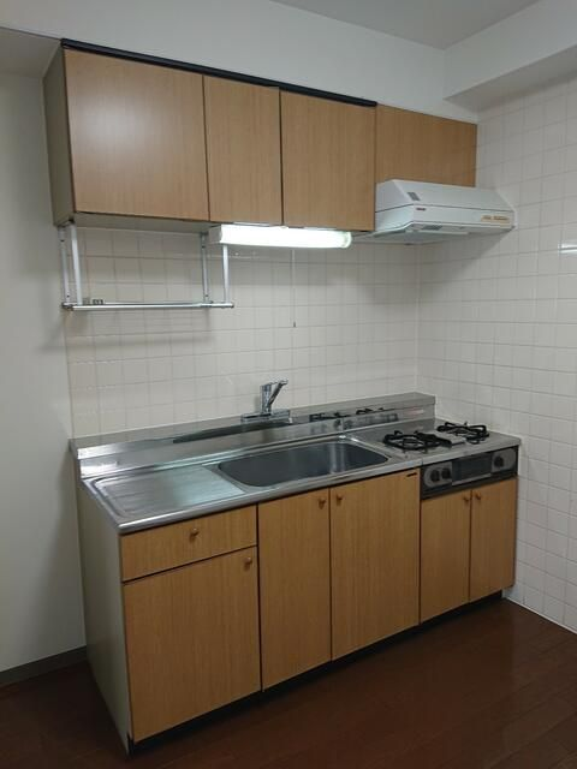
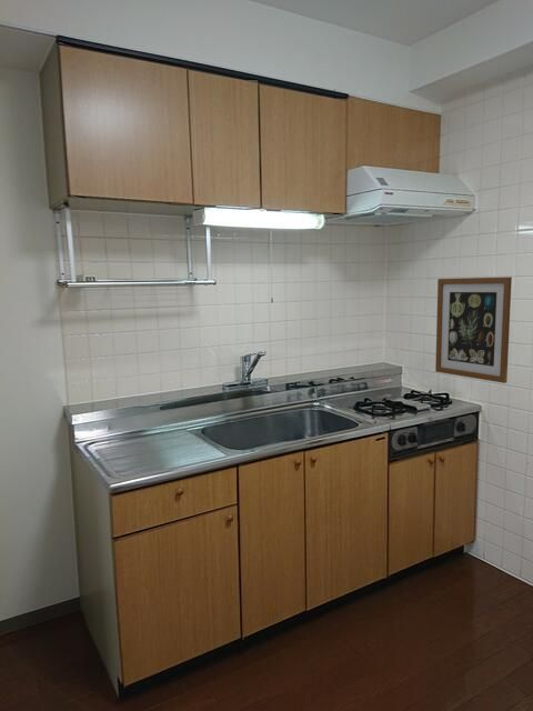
+ wall art (470, 328)
